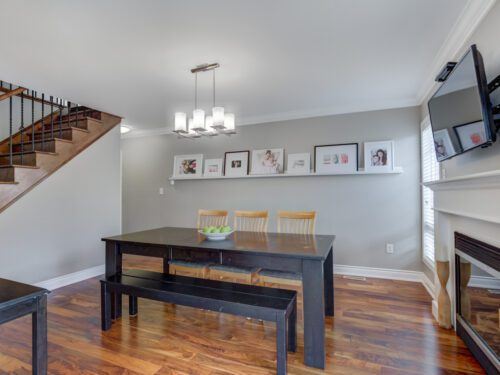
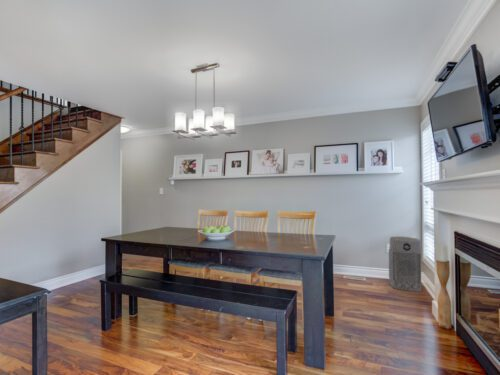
+ air purifier (404, 262)
